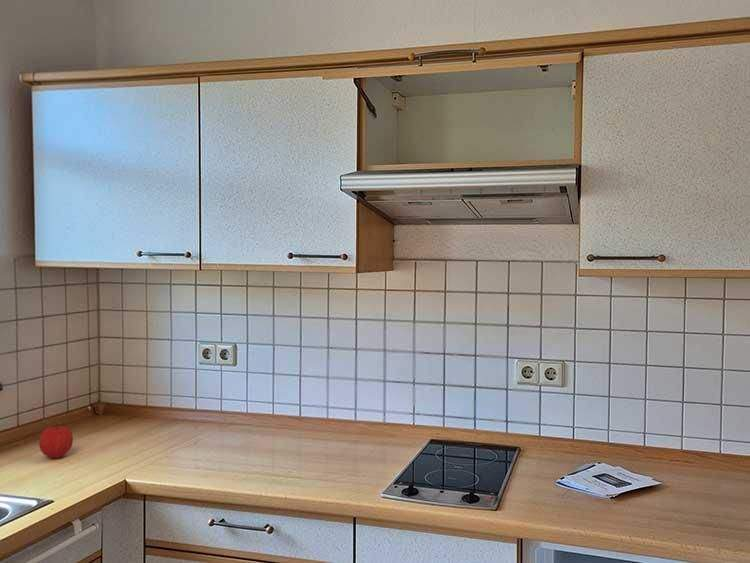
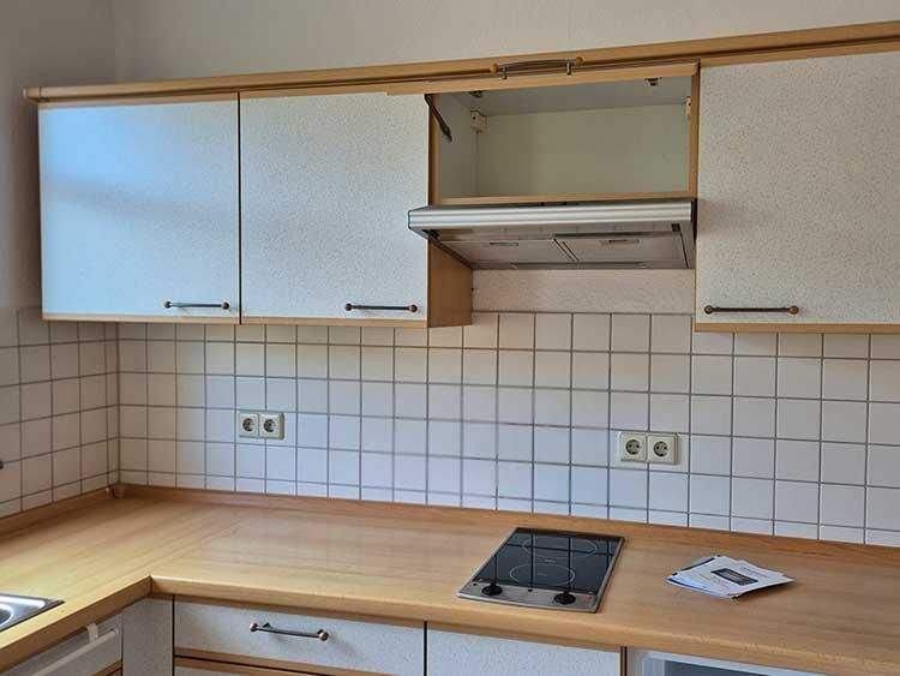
- fruit (56, 440)
